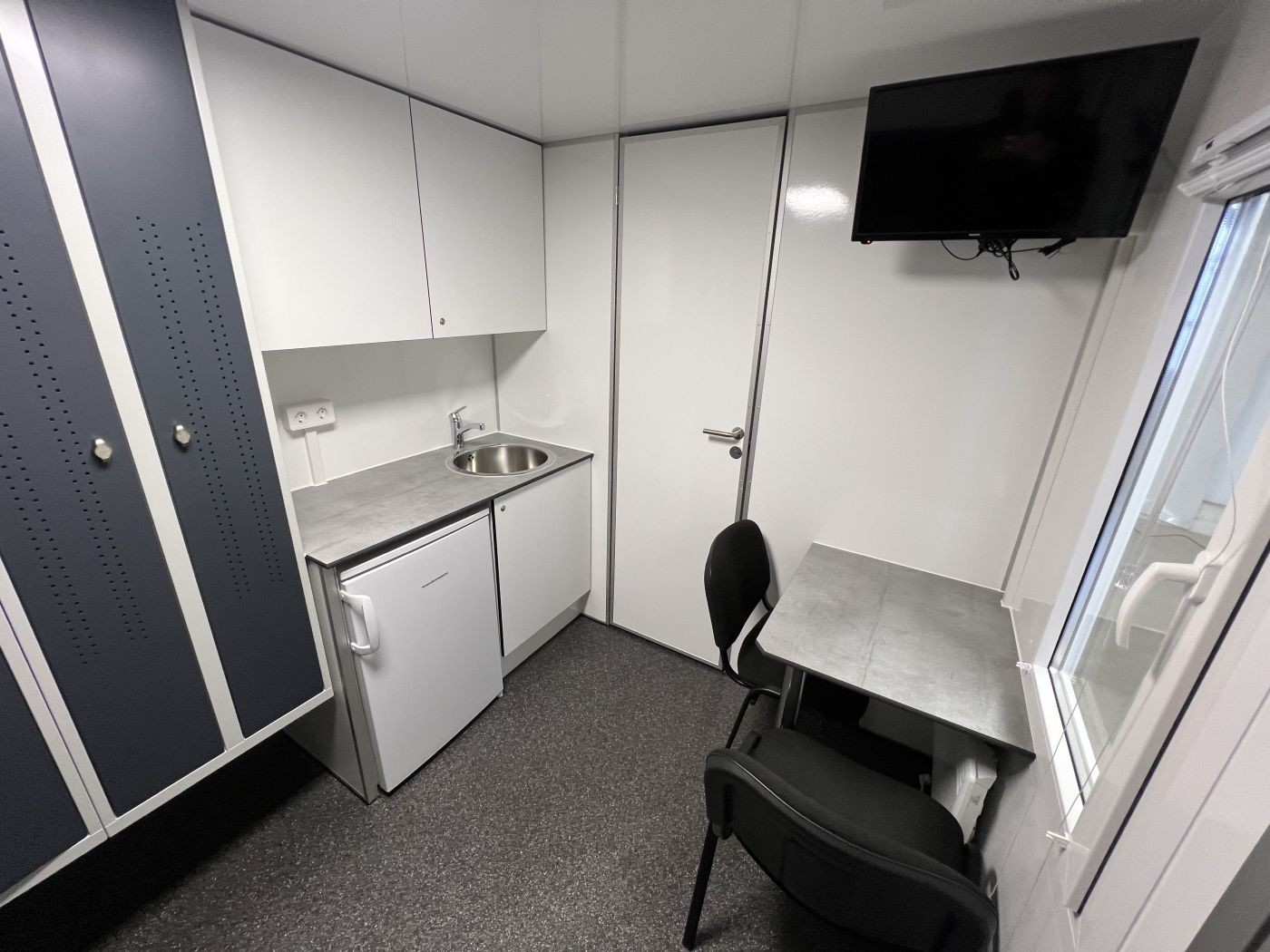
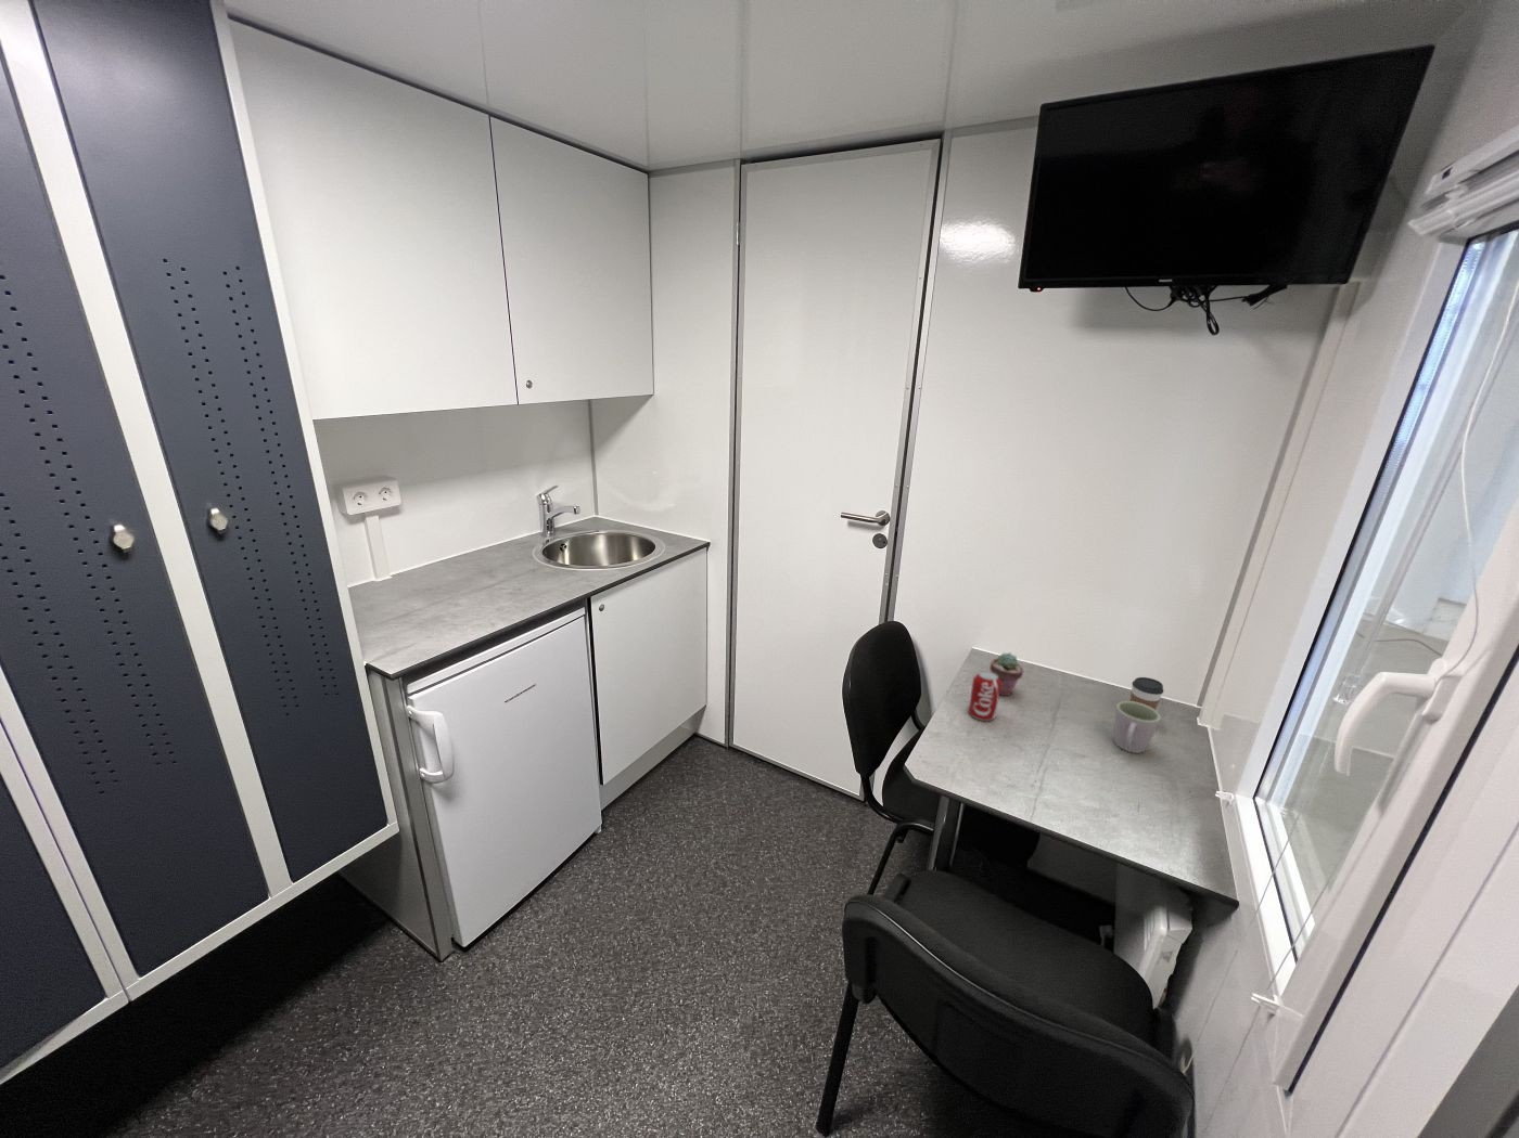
+ beverage can (984, 695)
+ coffee cup (1143, 702)
+ potted succulent (1005, 672)
+ mug (1131, 730)
